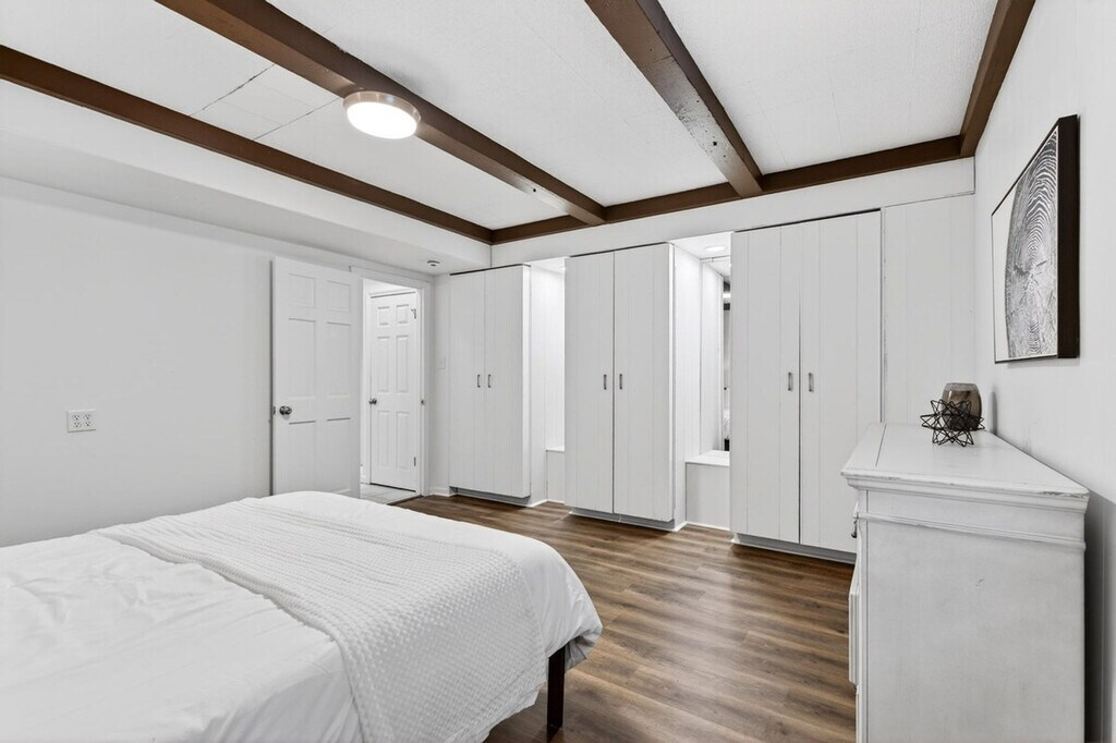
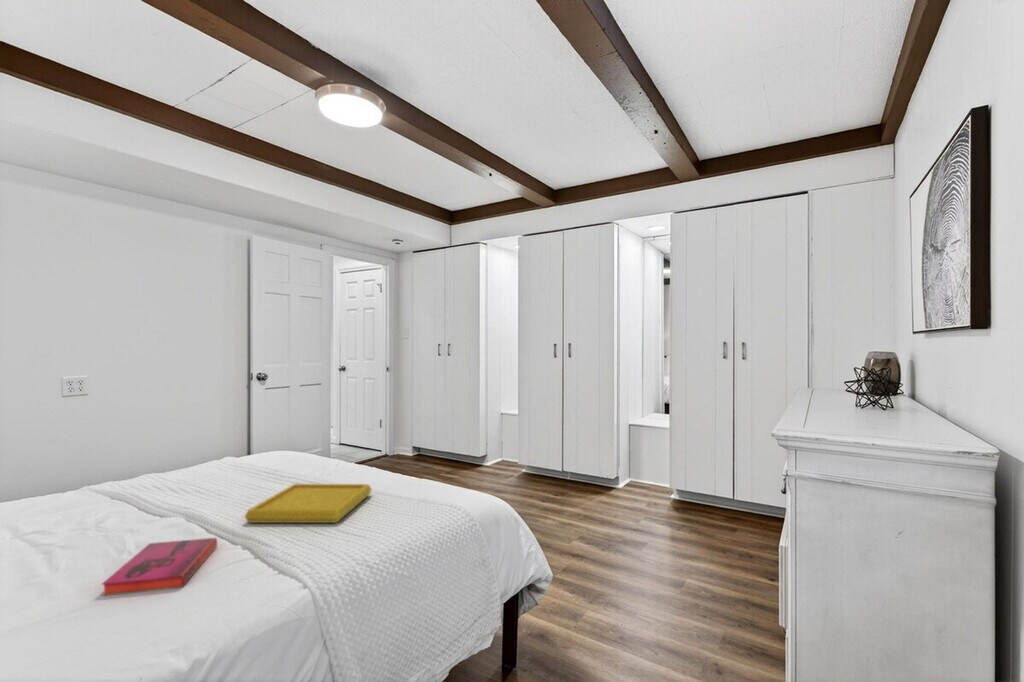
+ serving tray (313, 501)
+ hardback book (165, 563)
